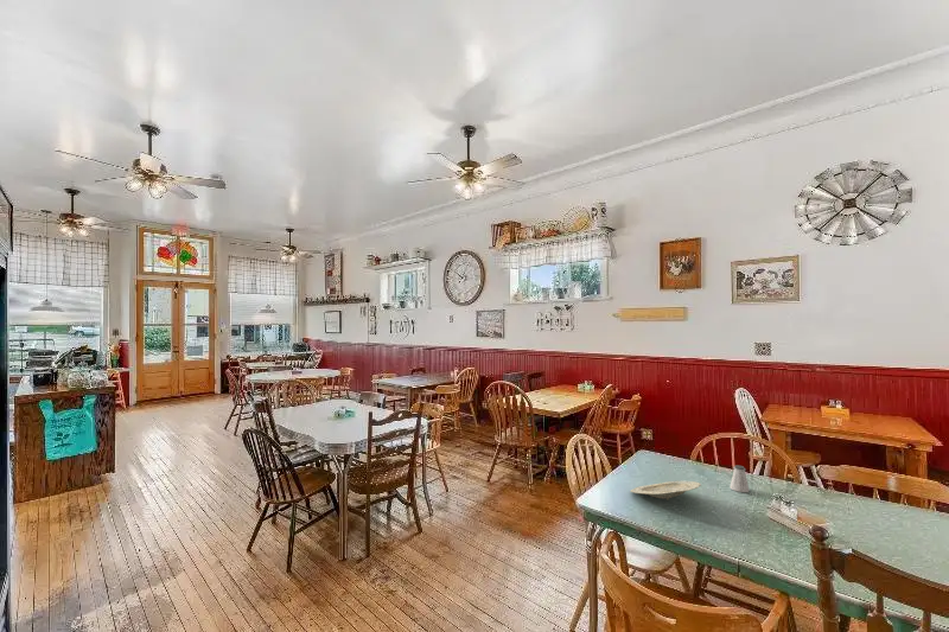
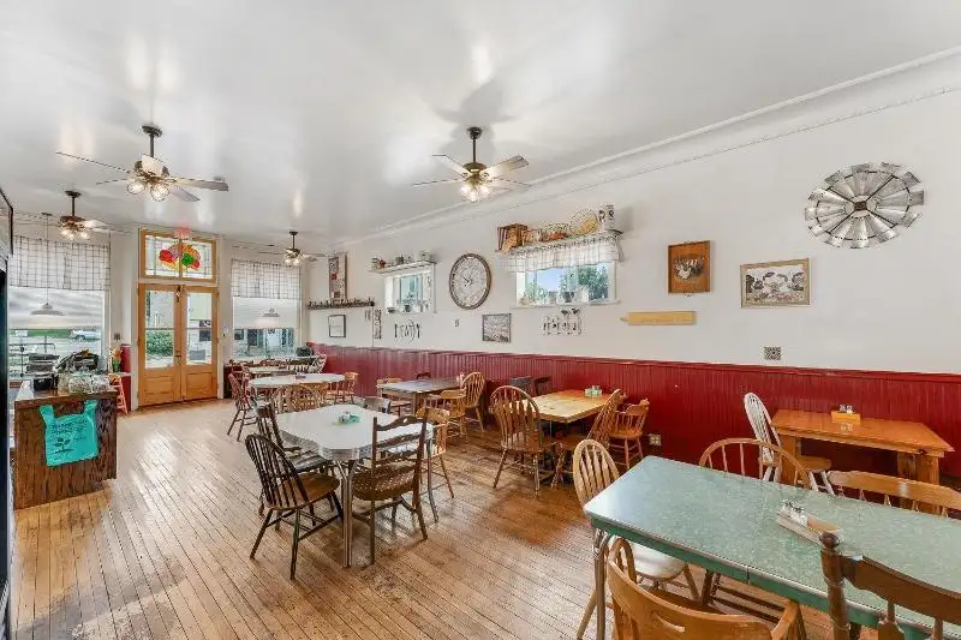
- plate (664, 487)
- saltshaker (739, 477)
